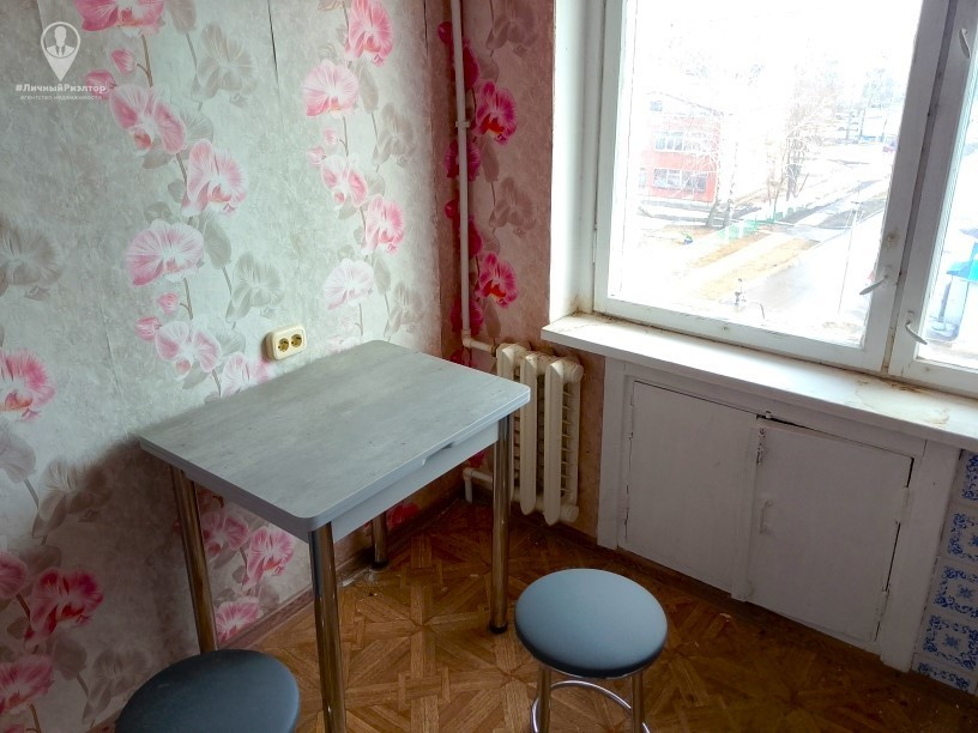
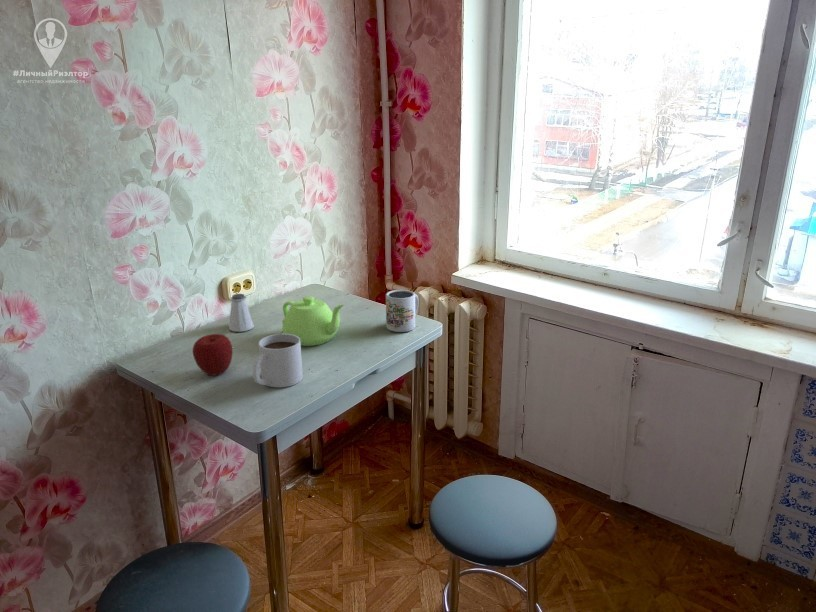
+ teapot (312, 318)
+ saltshaker (239, 311)
+ mug (274, 363)
+ apple (213, 354)
+ mug (404, 309)
